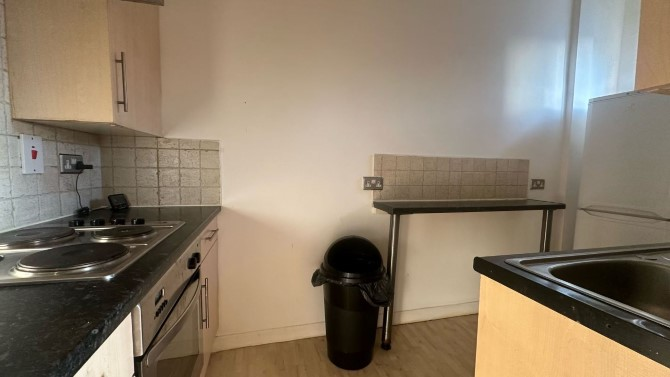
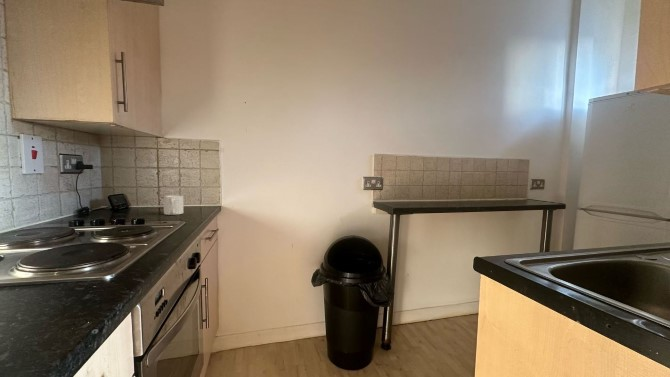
+ mug (173, 205)
